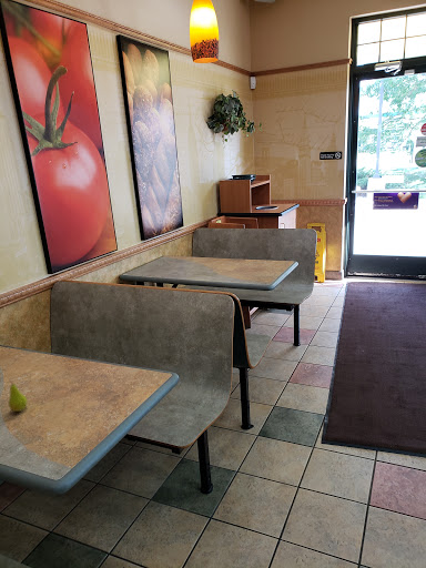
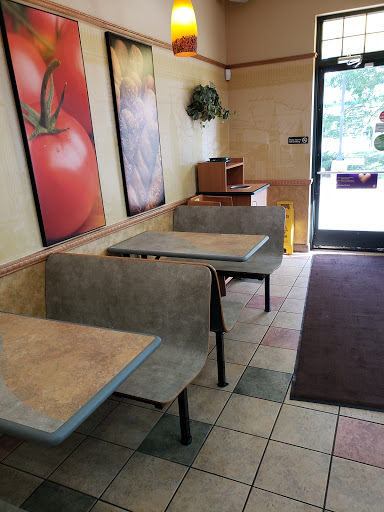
- fruit (16, 395)
